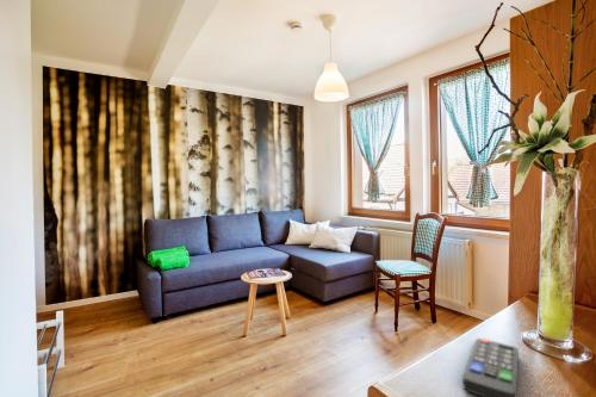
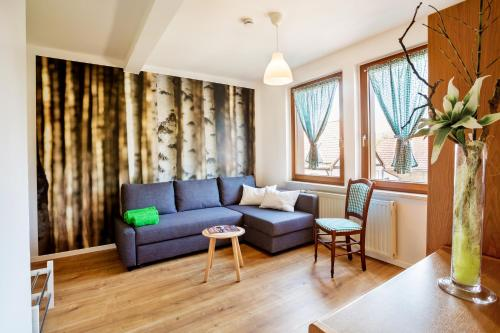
- remote control (492, 365)
